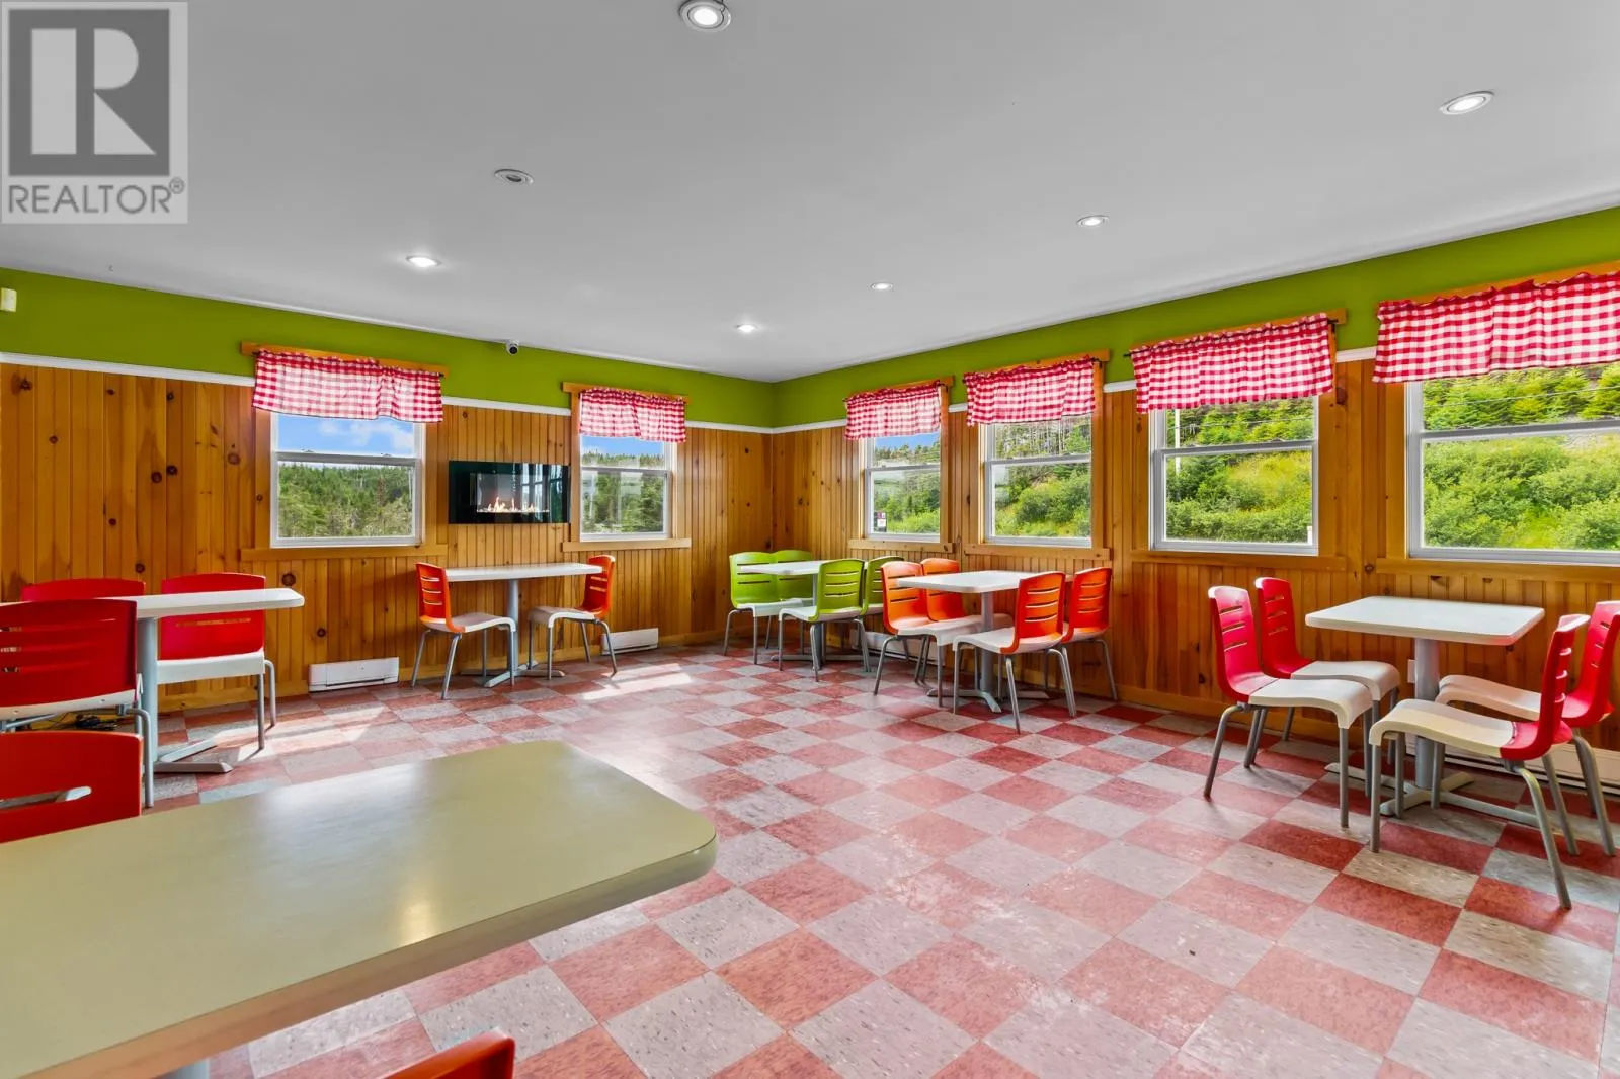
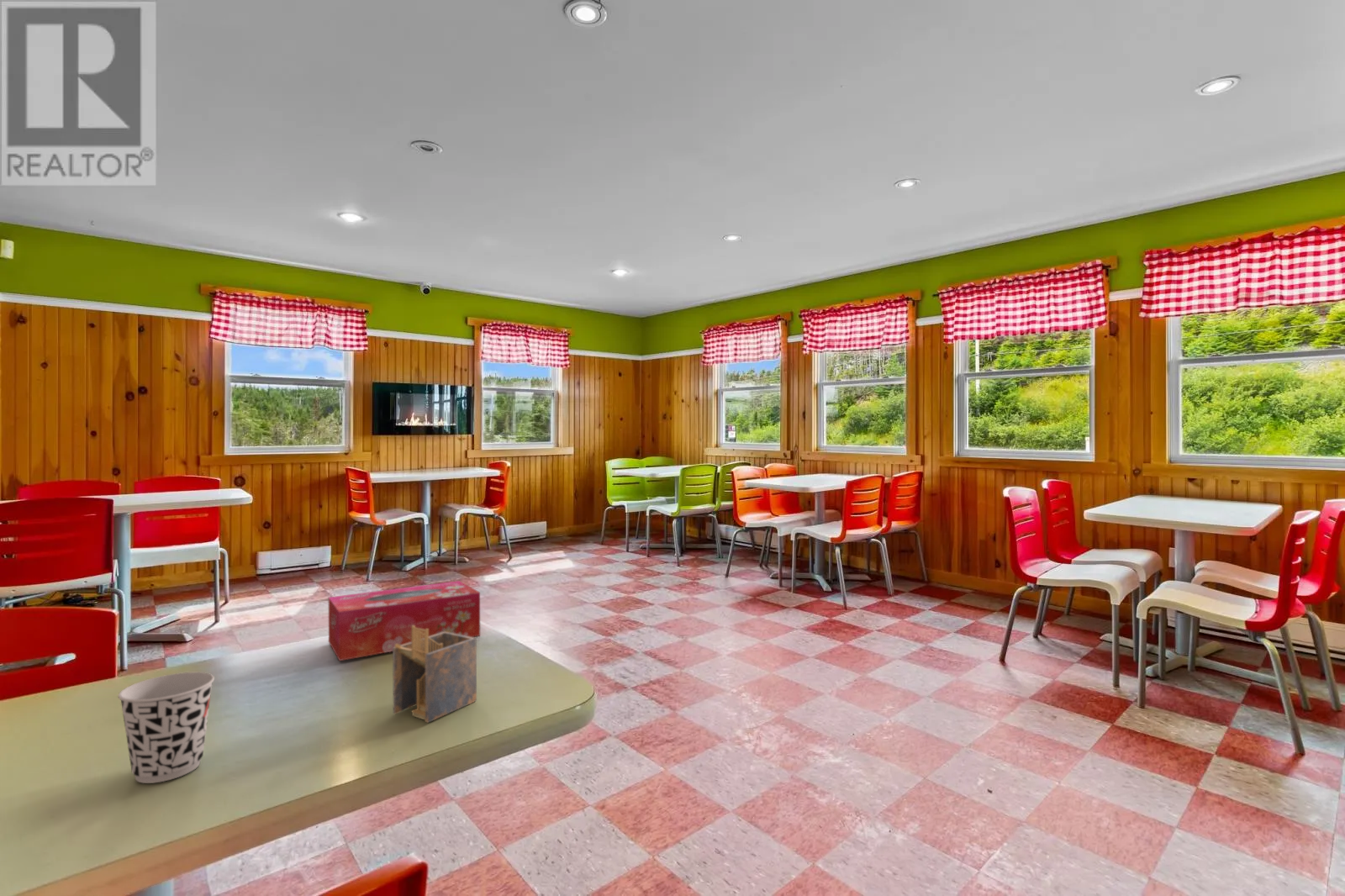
+ tissue box (405, 616)
+ napkin holder (435, 663)
+ cup (168, 727)
